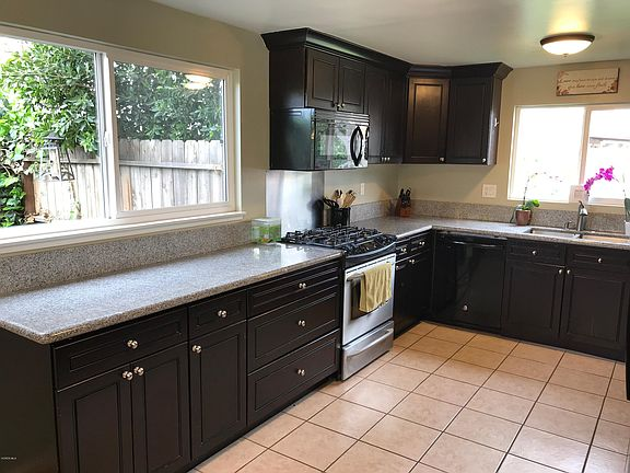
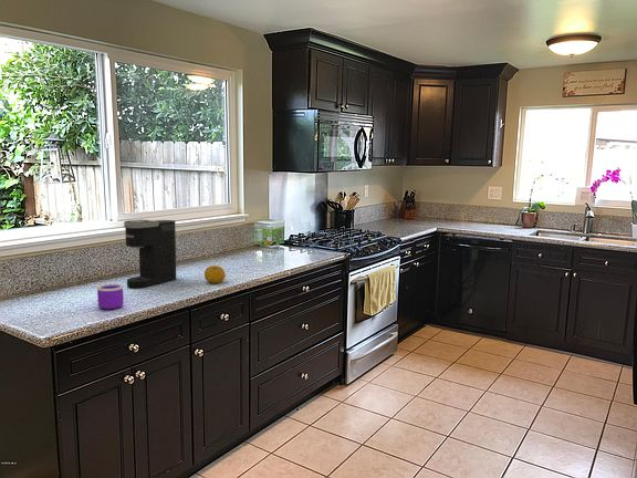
+ coffee maker (150, 251)
+ mug (108, 295)
+ fruit (215, 273)
